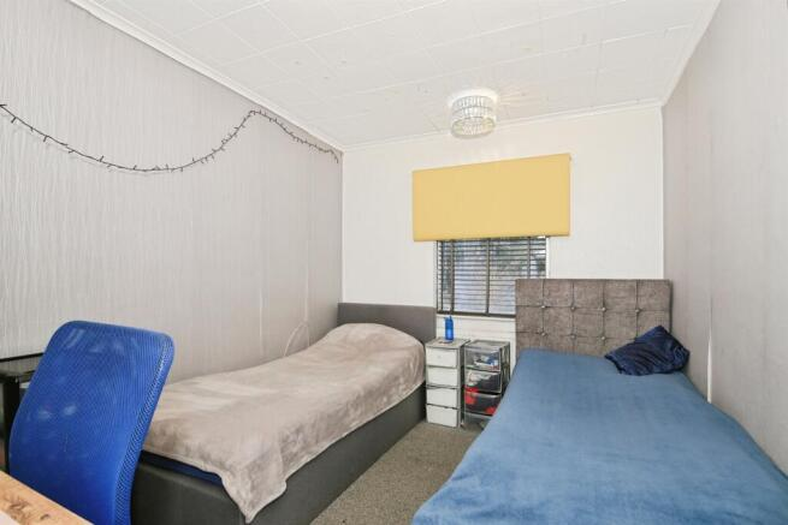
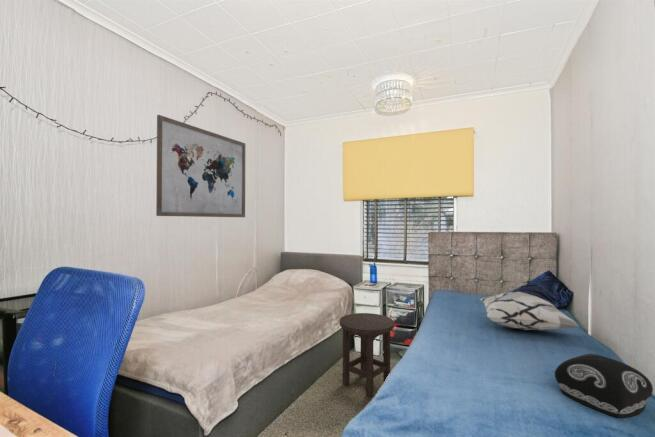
+ stool (366, 352)
+ decorative pillow (522, 310)
+ cushion (601, 378)
+ wall art (207, 174)
